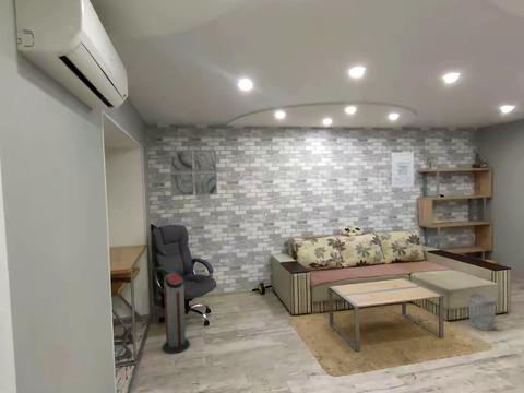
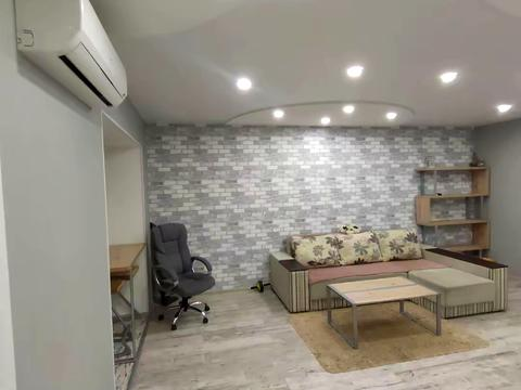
- wall art (402, 169)
- wastebasket (481, 312)
- air purifier (175, 310)
- wall art (194, 171)
